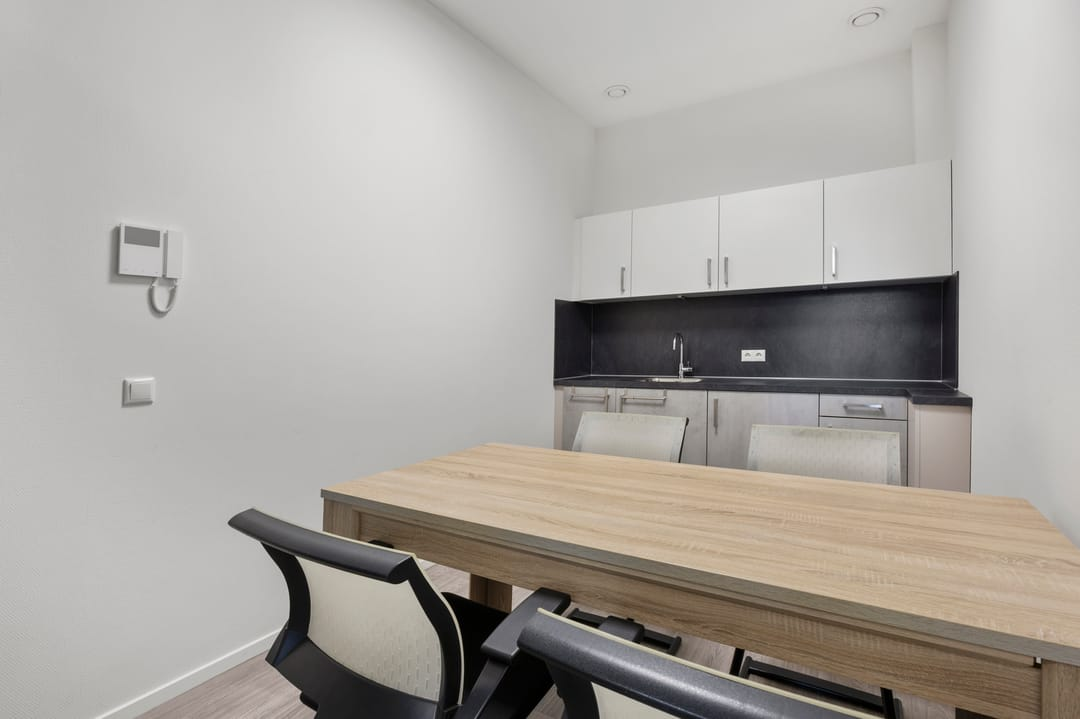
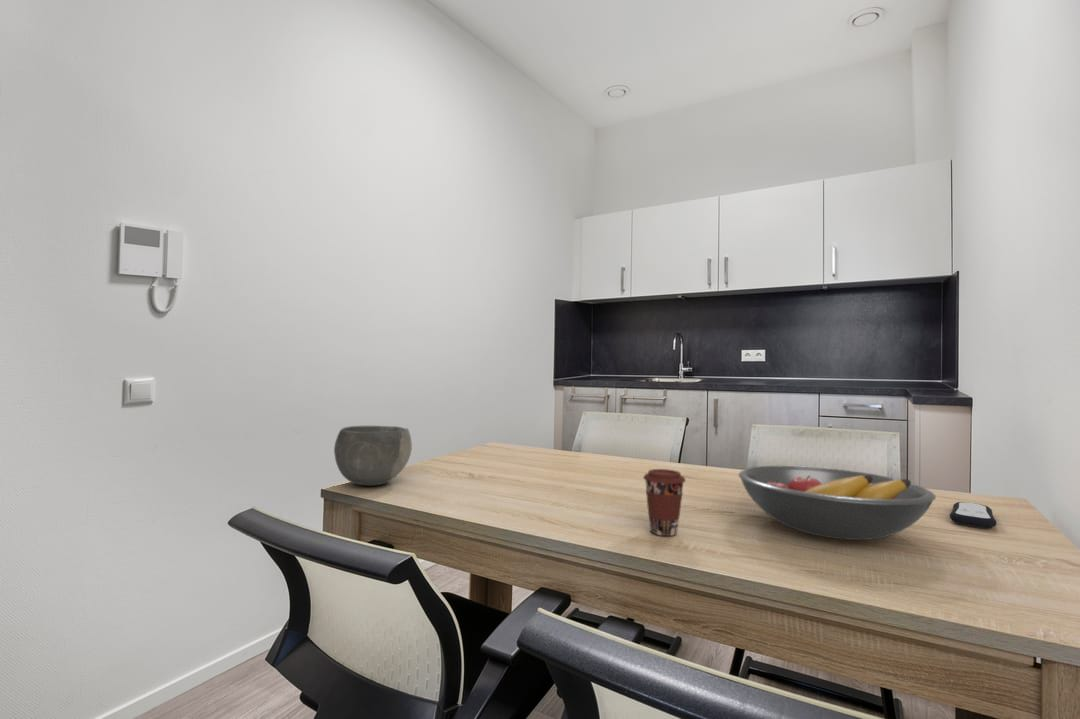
+ coffee cup (663, 501)
+ remote control (972, 513)
+ bowl (373, 455)
+ fruit bowl (828, 498)
